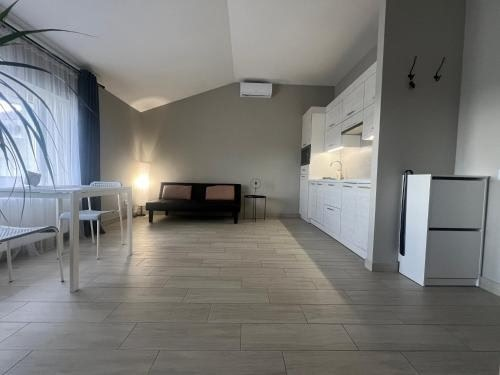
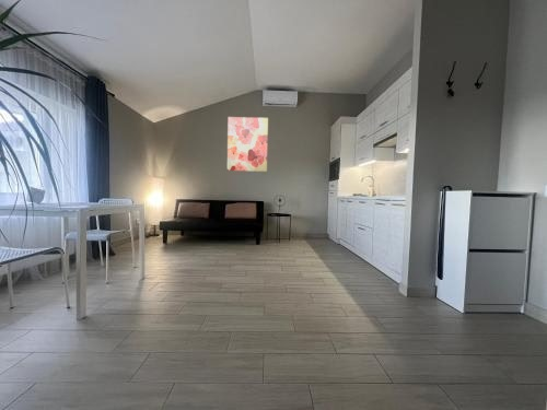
+ wall art (247, 144)
